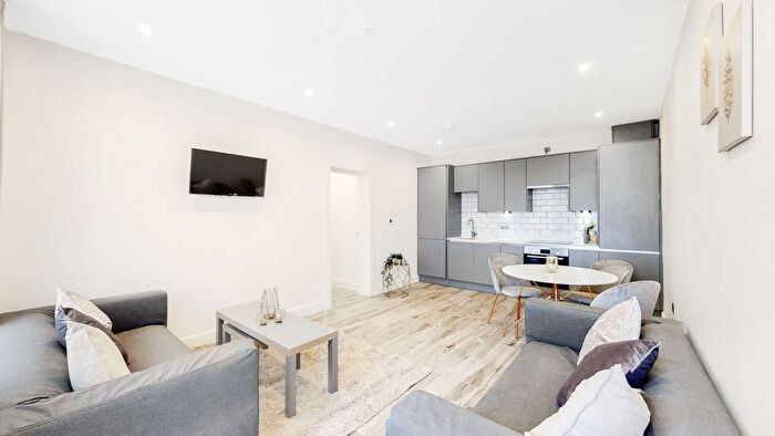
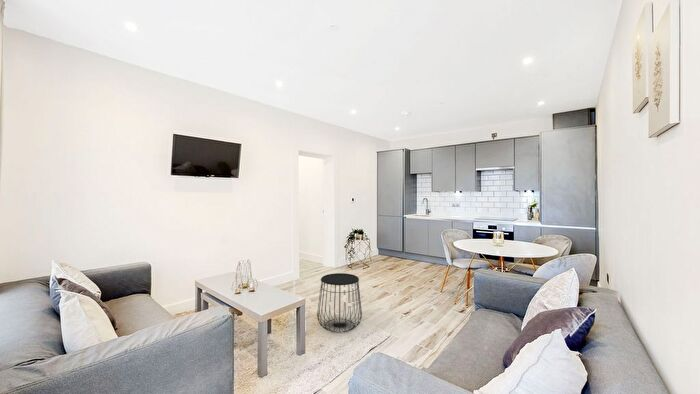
+ side table (339, 301)
